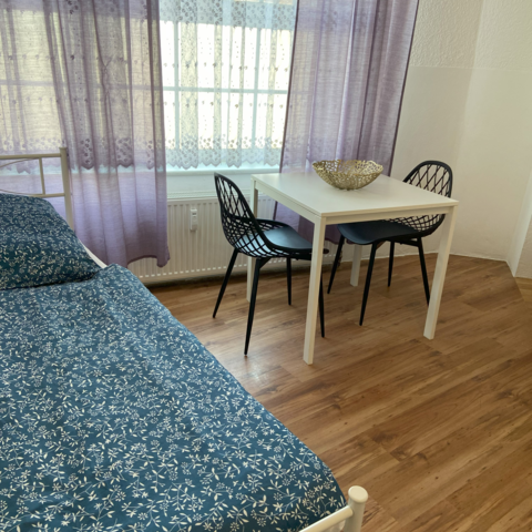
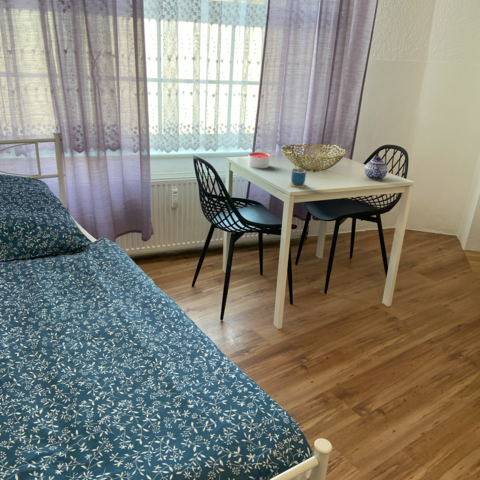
+ candle (258, 159)
+ teapot (376, 167)
+ cup (298, 173)
